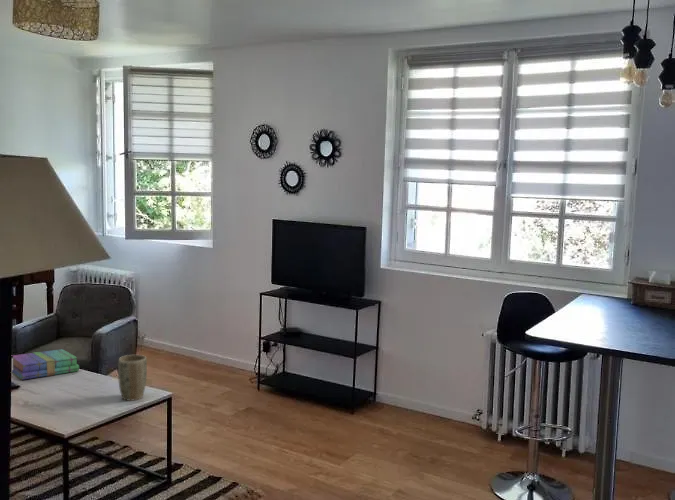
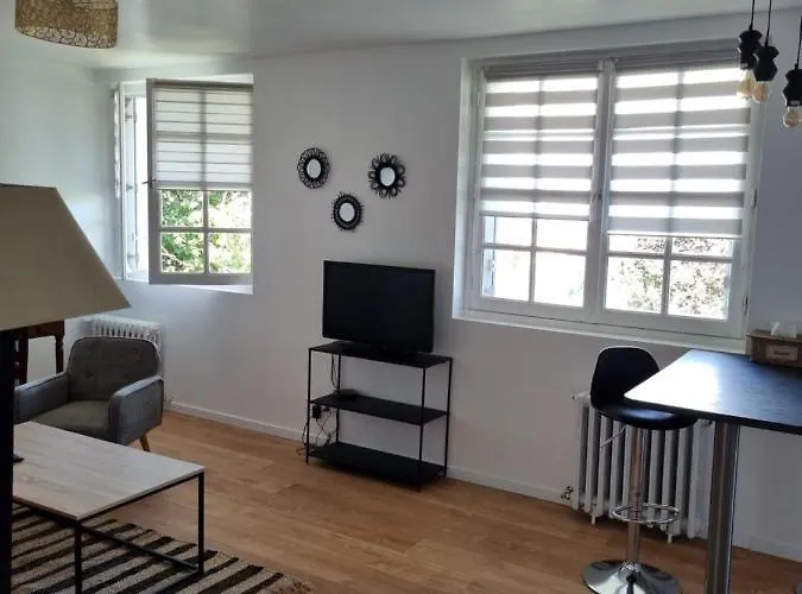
- books (43, 363)
- plant pot (132, 377)
